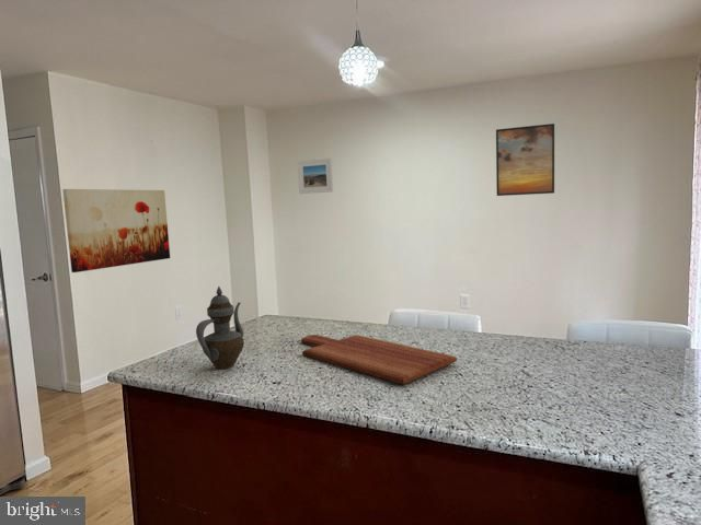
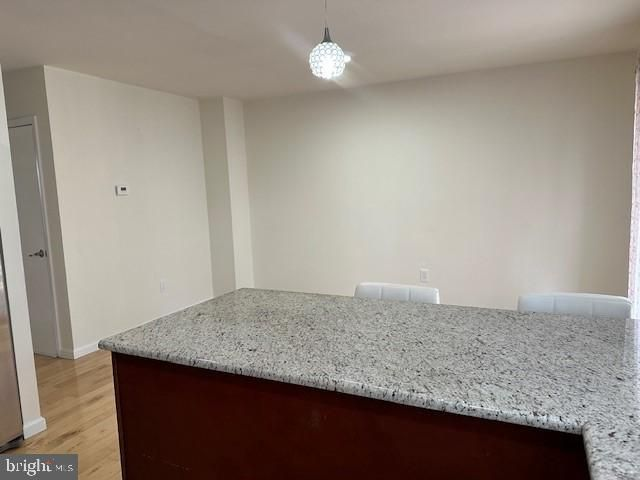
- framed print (525, 161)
- wall art (122, 228)
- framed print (314, 176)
- teapot (220, 326)
- cutting board (372, 354)
